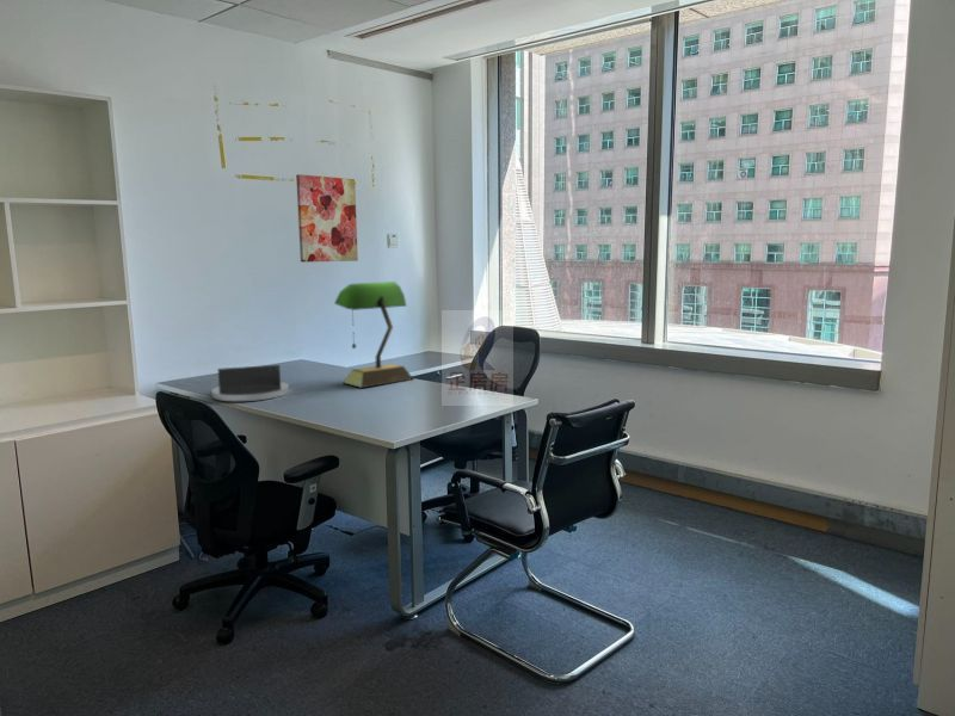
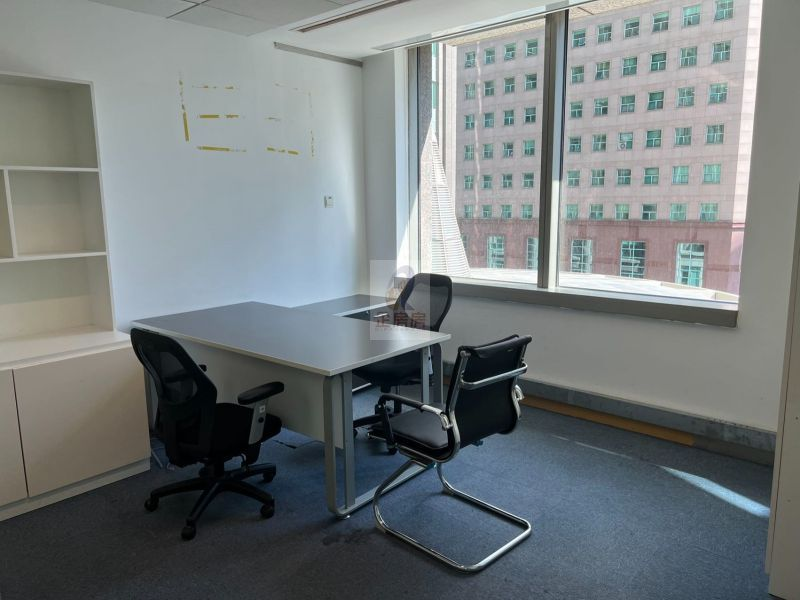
- table lamp (384, 334)
- wall art (328, 220)
- desk organizer (249, 378)
